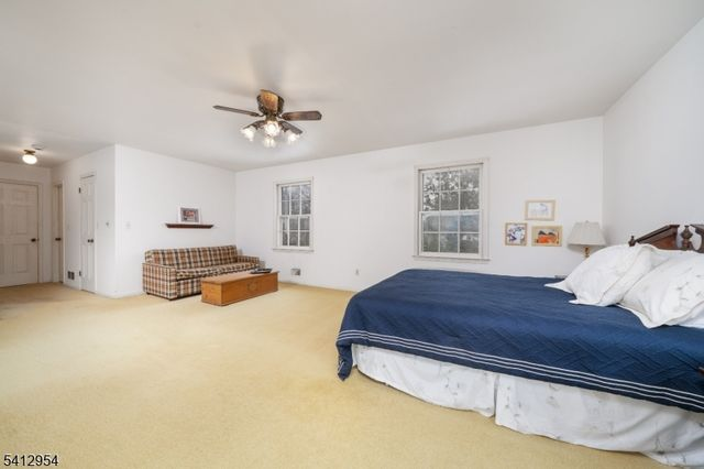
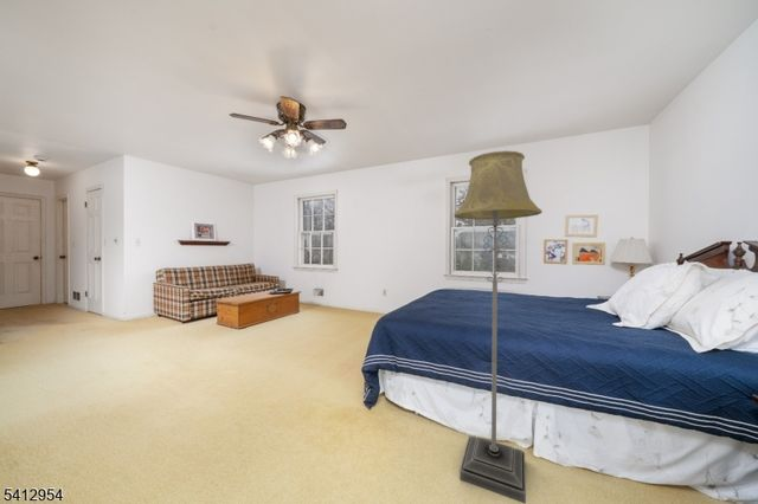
+ floor lamp (494, 315)
